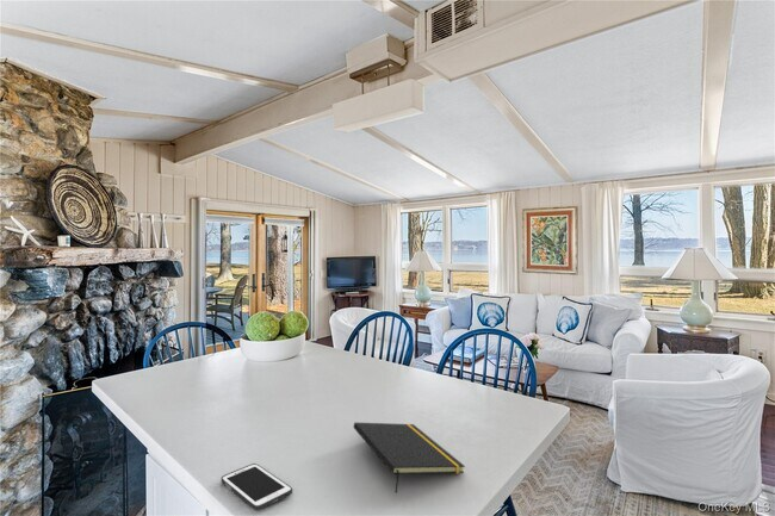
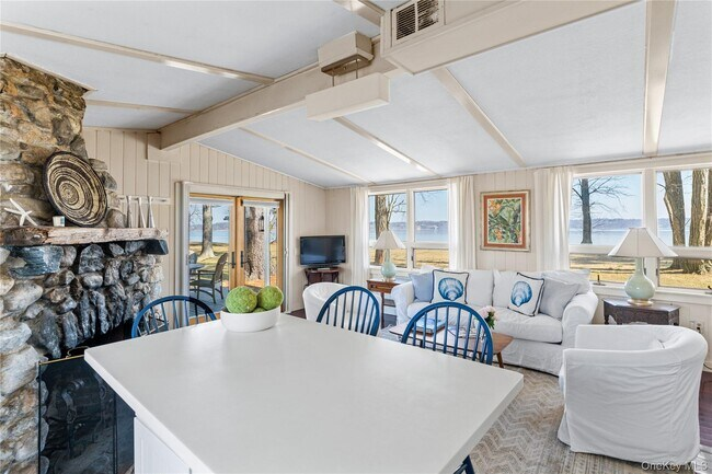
- notepad (404, 444)
- cell phone (255, 485)
